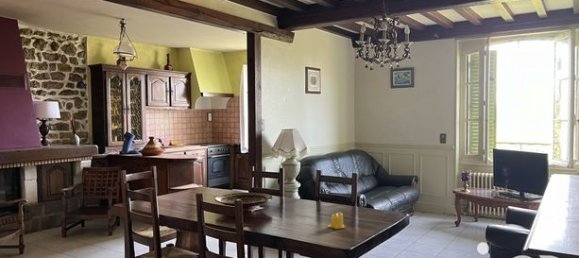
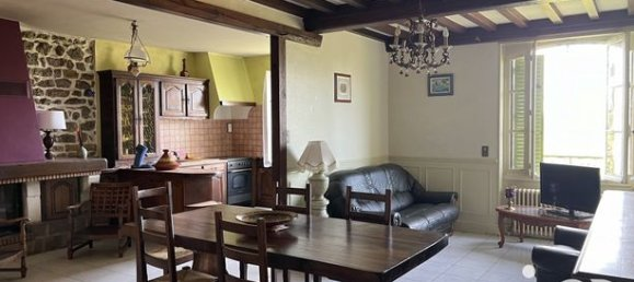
- candle (336, 219)
